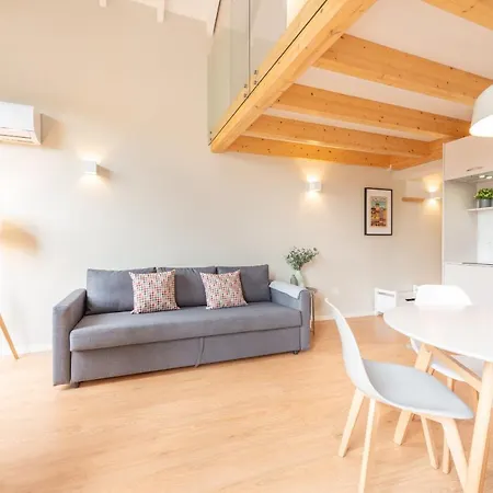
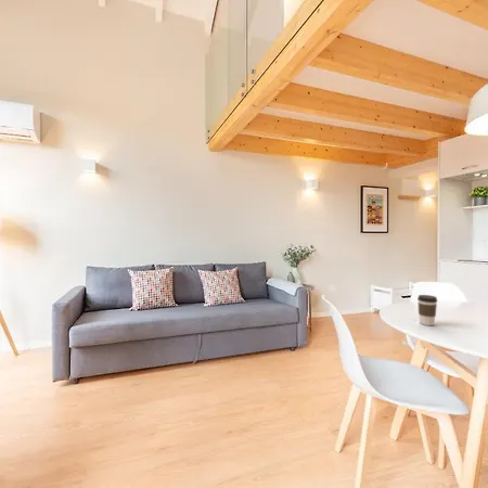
+ coffee cup (426, 309)
